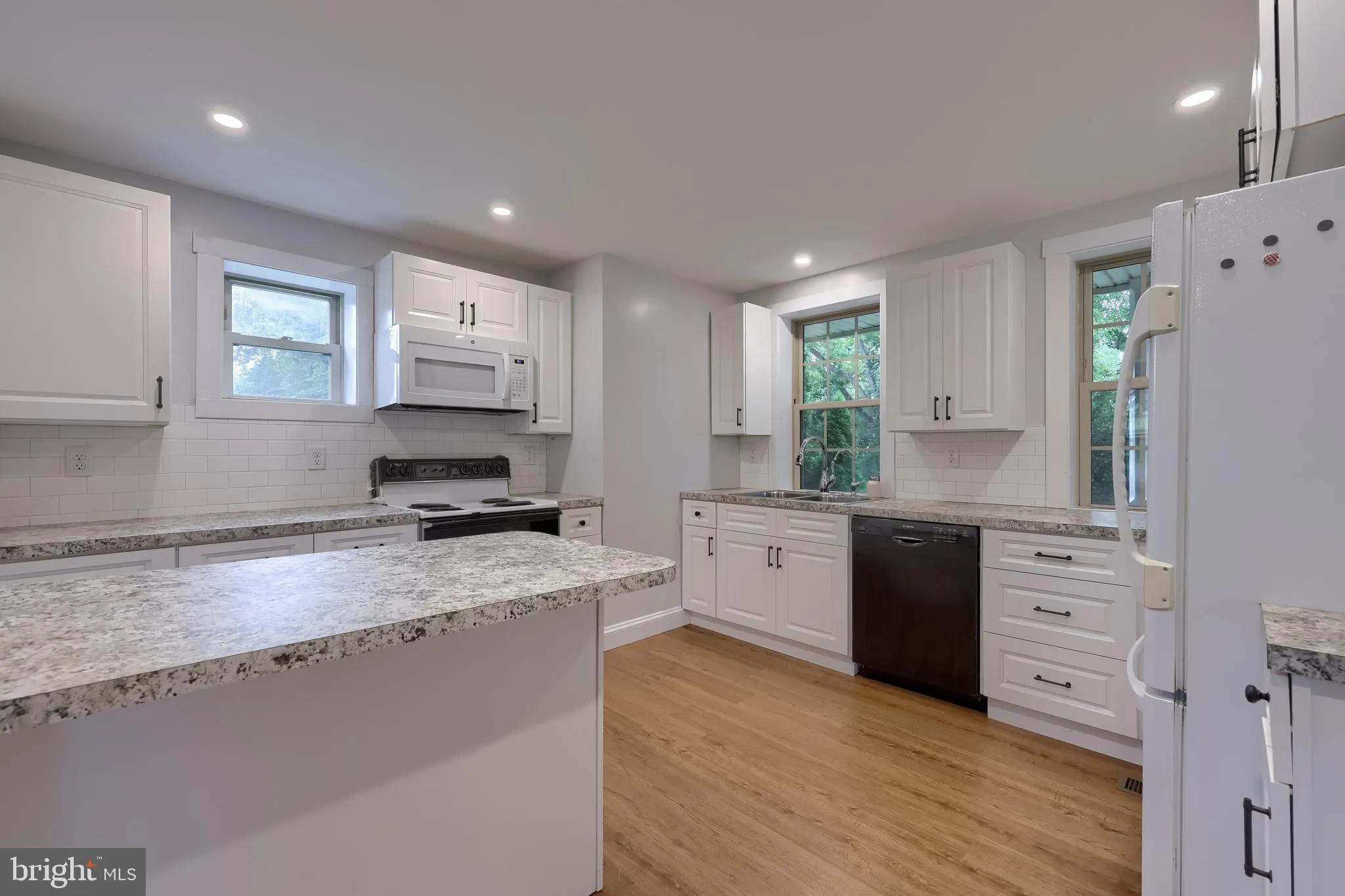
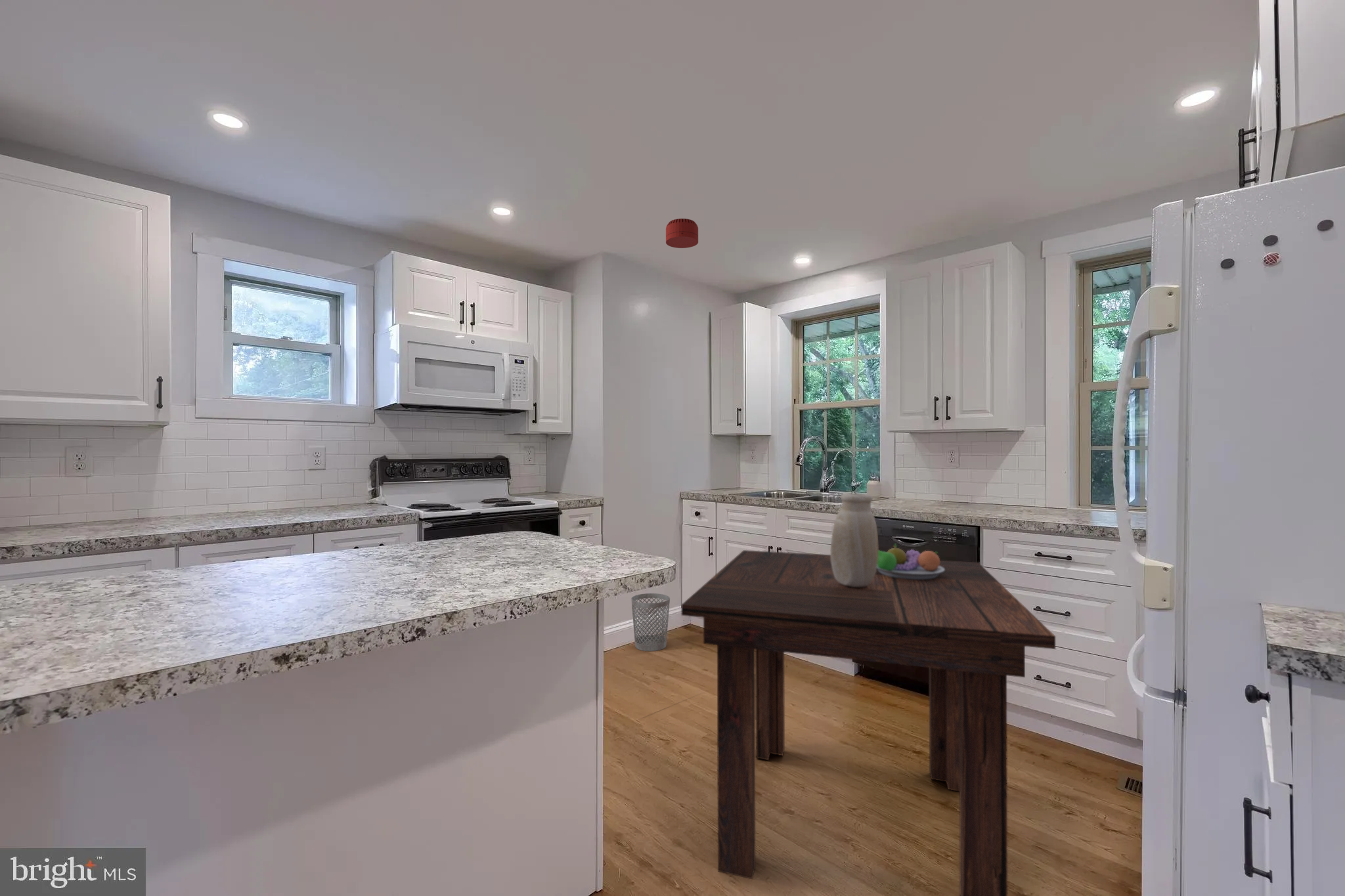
+ wastebasket (650, 622)
+ smoke detector (682, 232)
+ dining table (858, 660)
+ fruit bowl (905, 559)
+ vase (832, 536)
